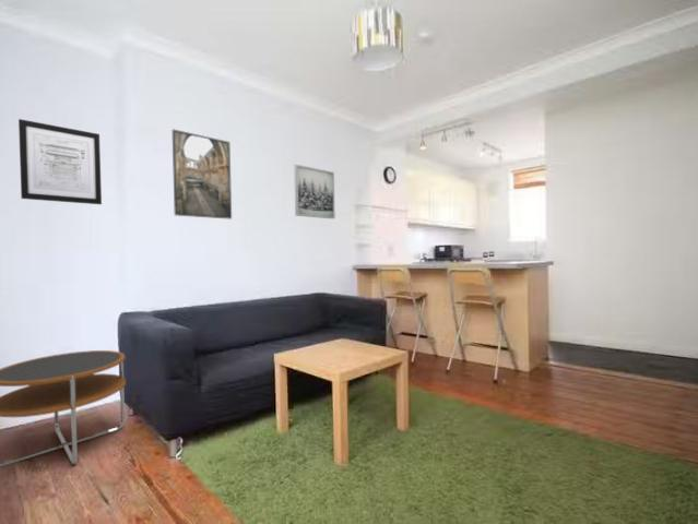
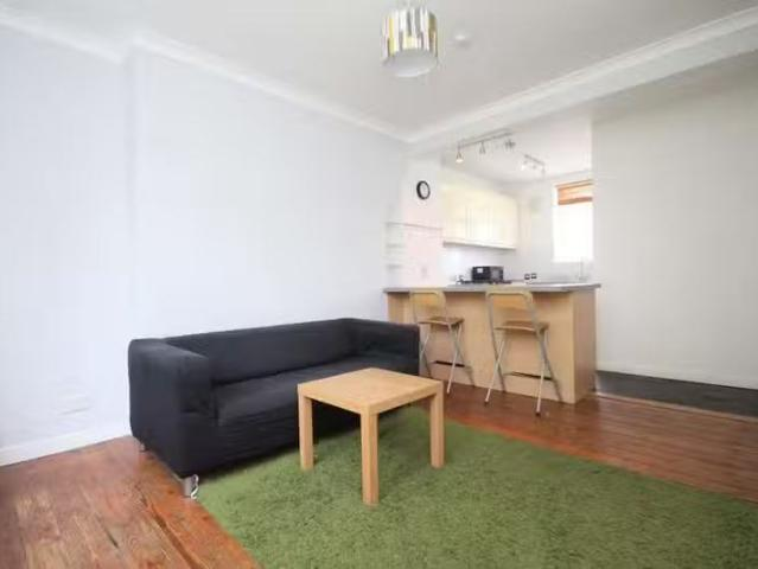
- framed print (203, 176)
- wall art (62, 164)
- side table (63, 405)
- wall art (315, 192)
